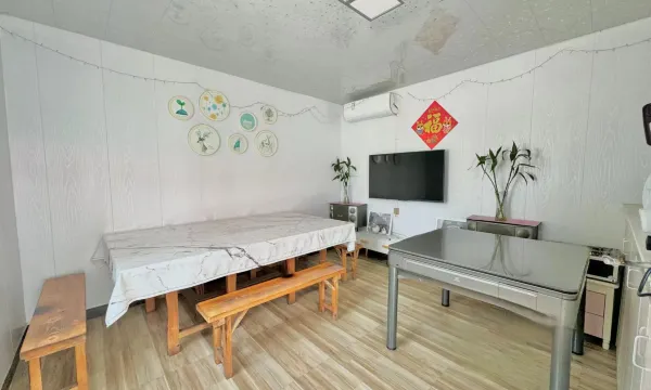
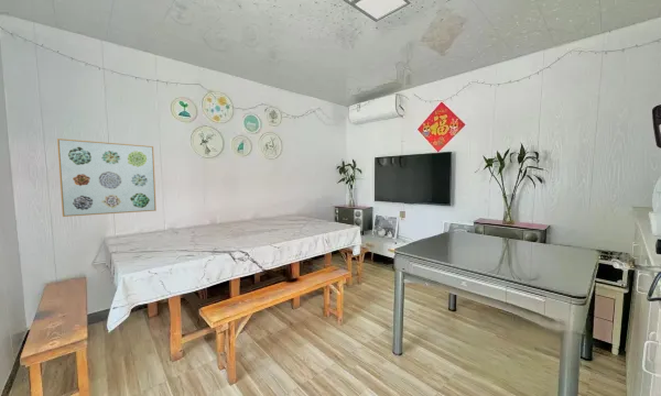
+ wall art (111, 178)
